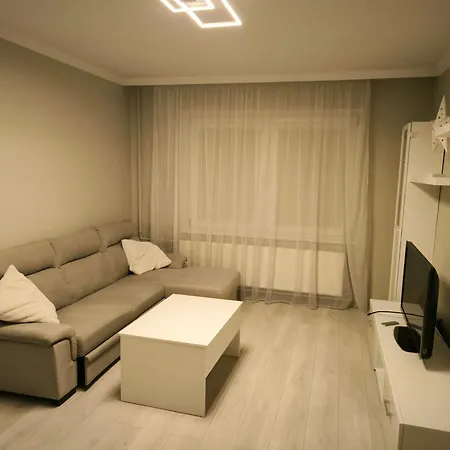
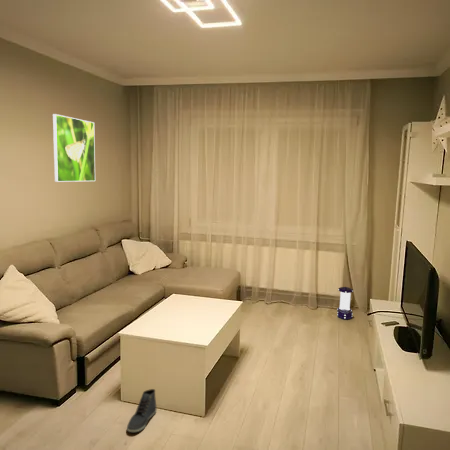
+ sneaker (141, 409)
+ lantern (345, 301)
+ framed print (75, 150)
